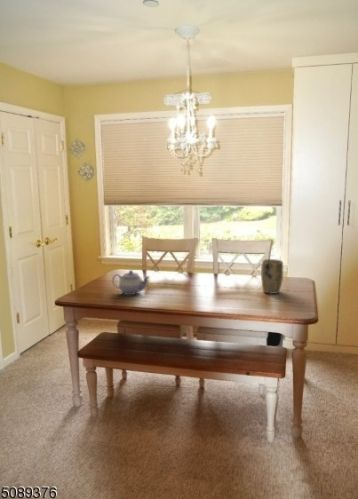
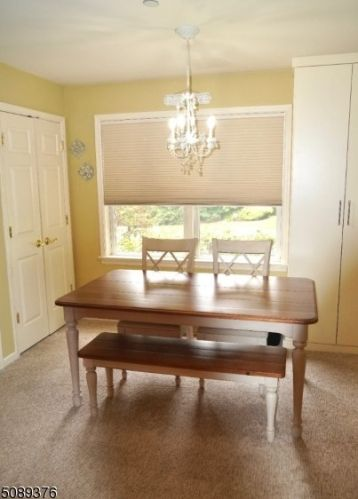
- plant pot (271, 276)
- teapot (131, 281)
